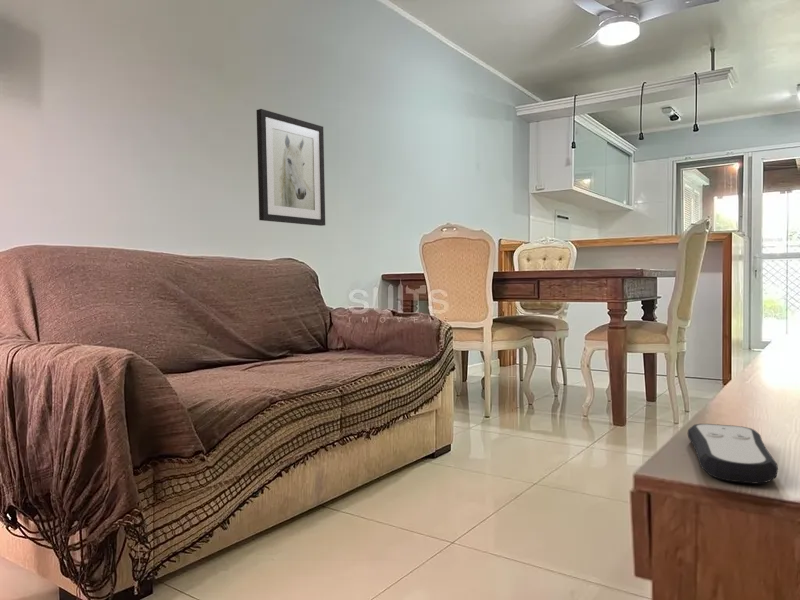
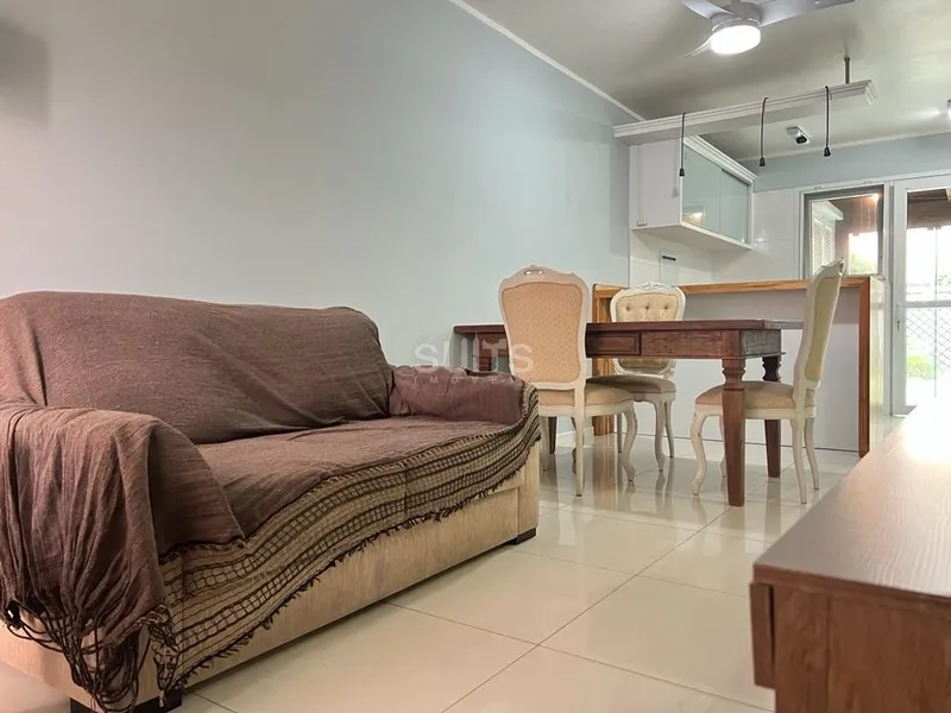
- wall art (292, 171)
- remote control (730, 449)
